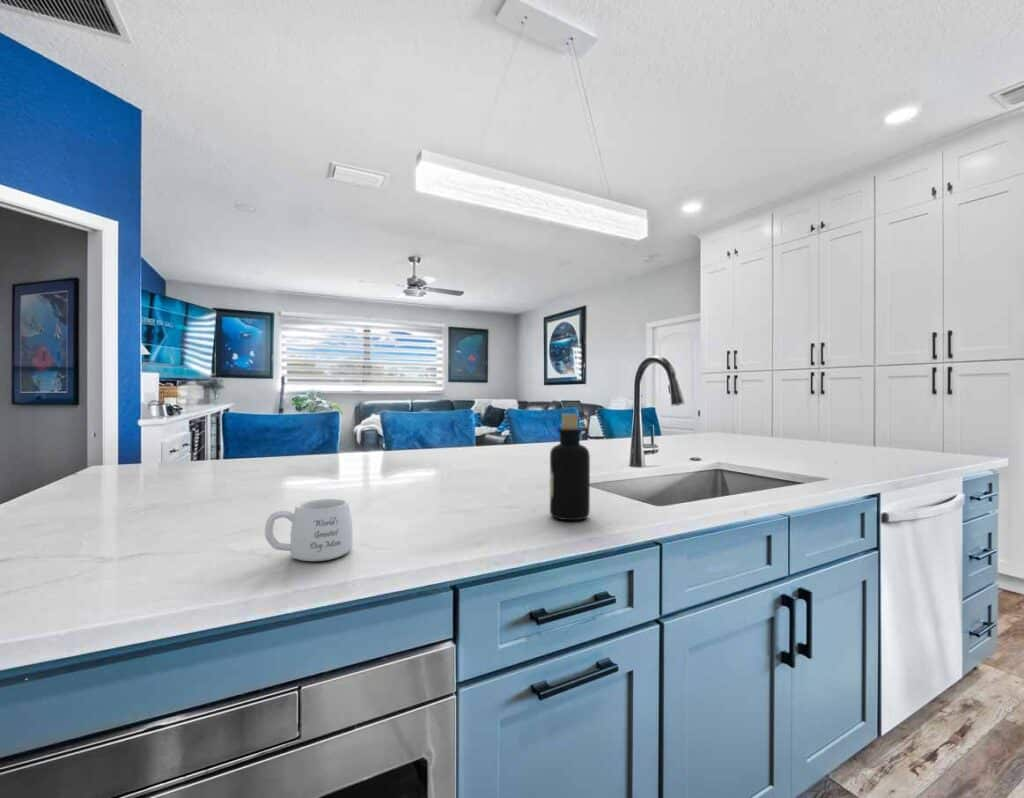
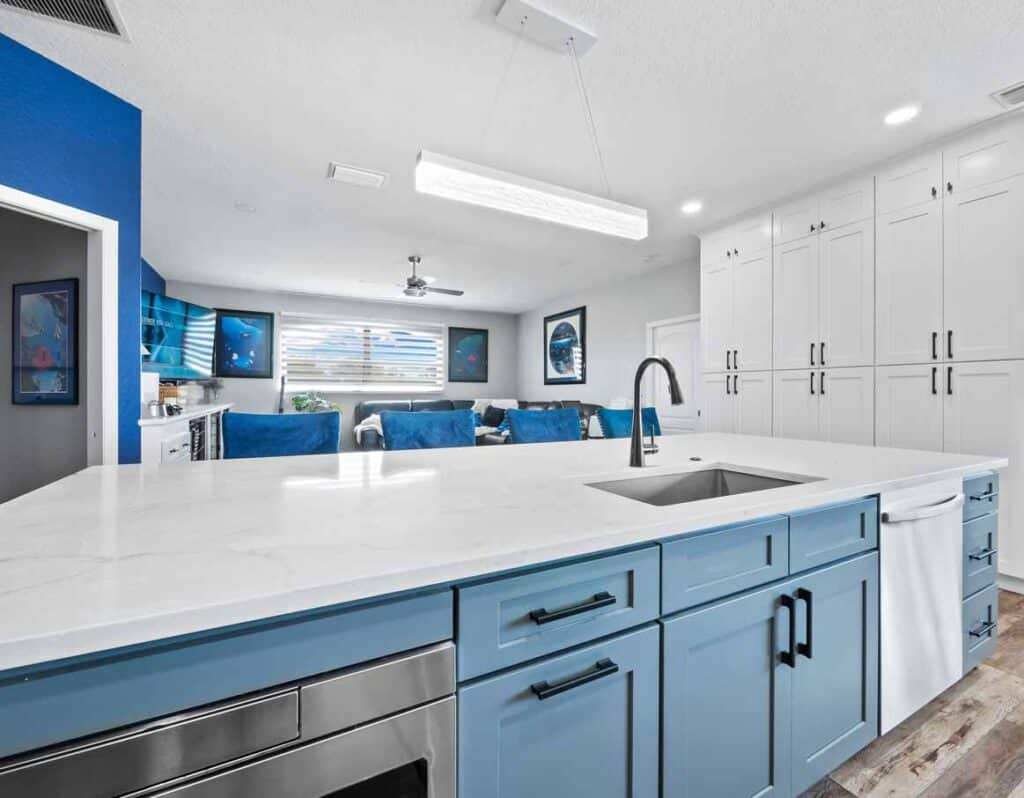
- mug (310, 529)
- bottle (569, 465)
